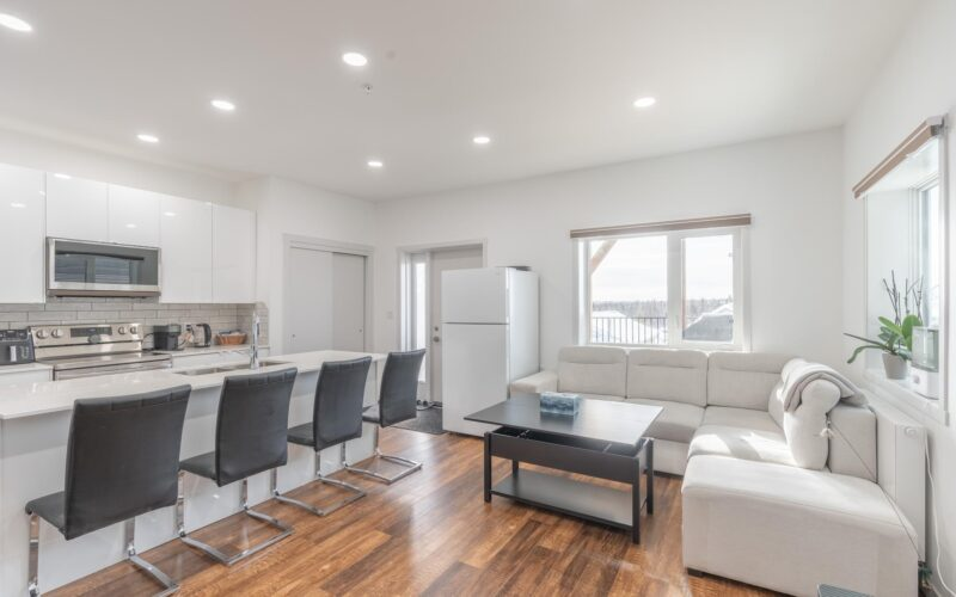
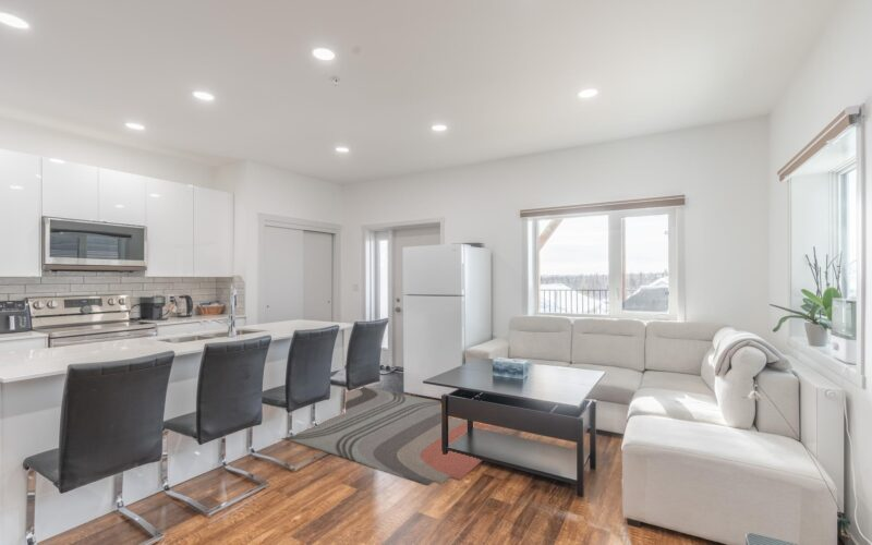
+ rug (376, 419)
